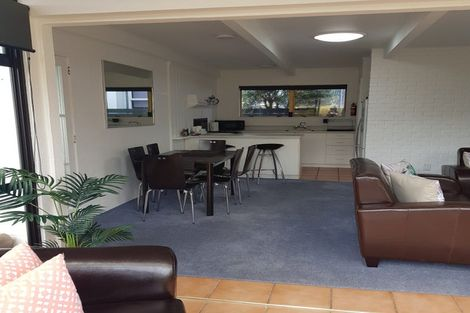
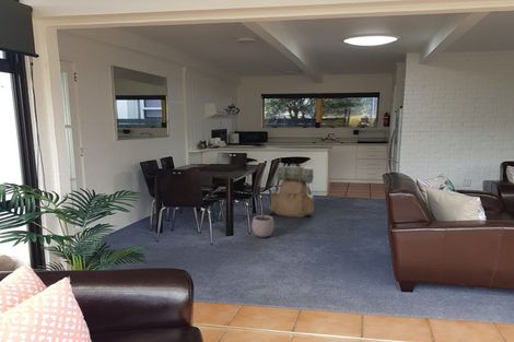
+ plant pot (262, 223)
+ backpack (294, 190)
